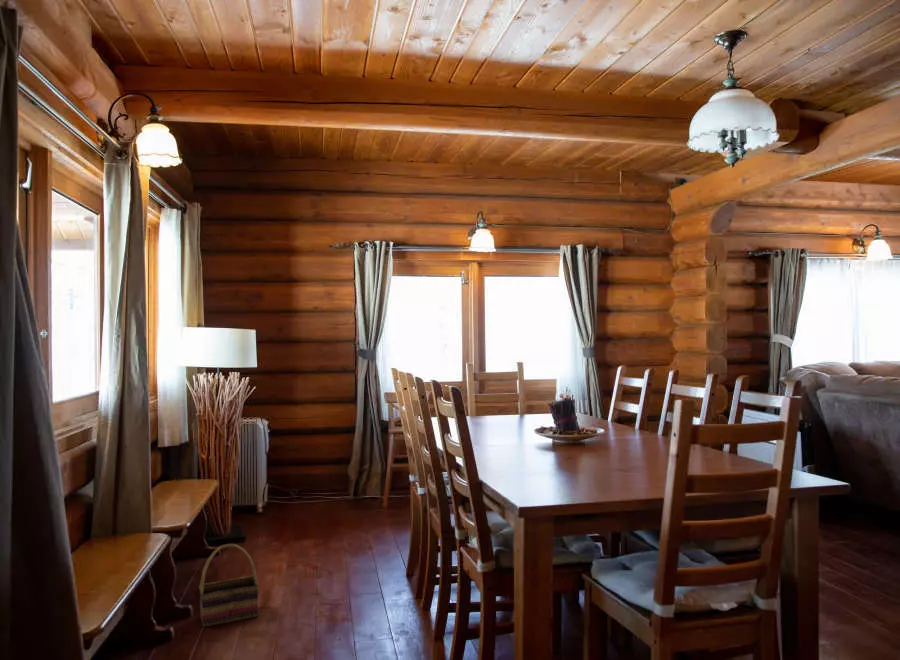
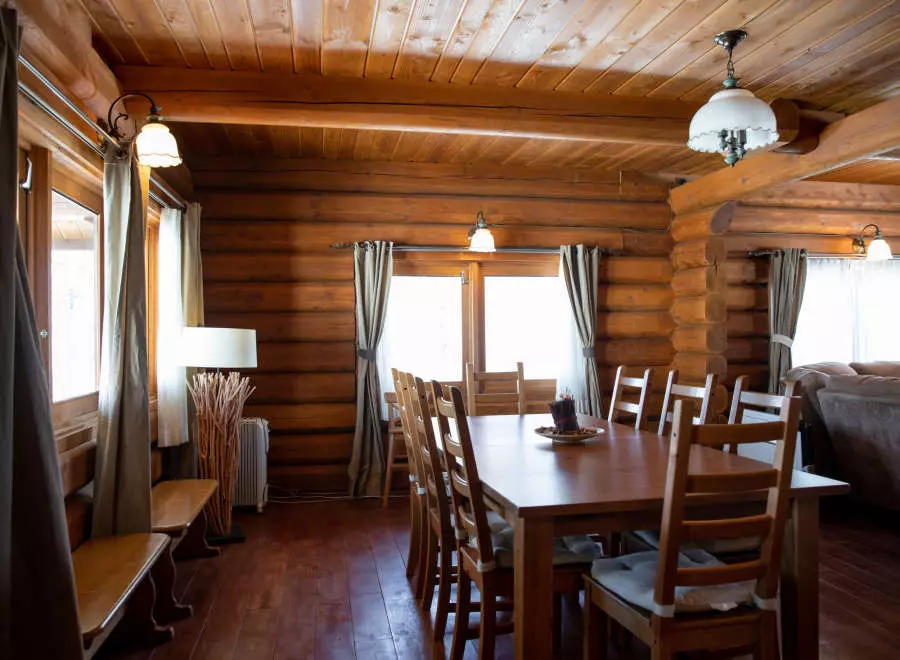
- basket (228, 580)
